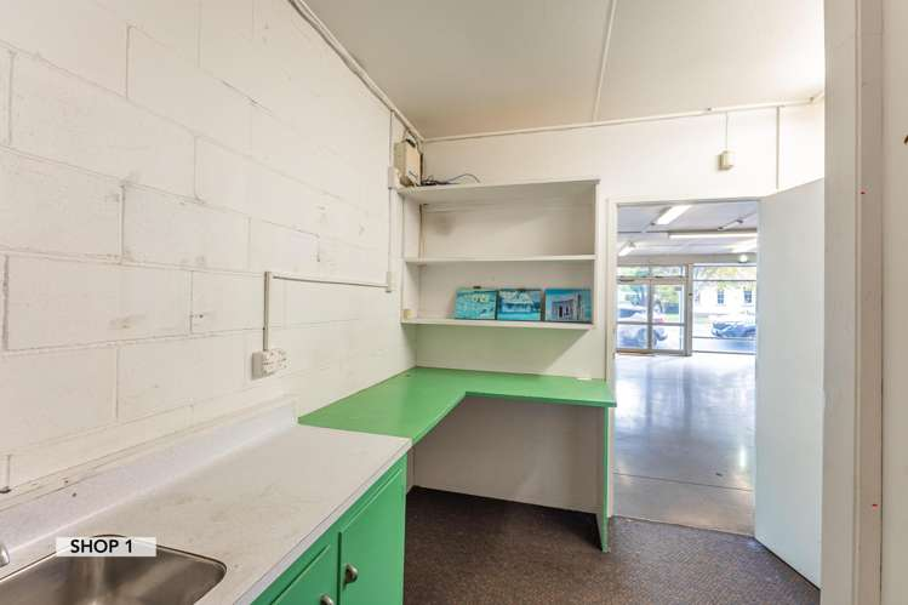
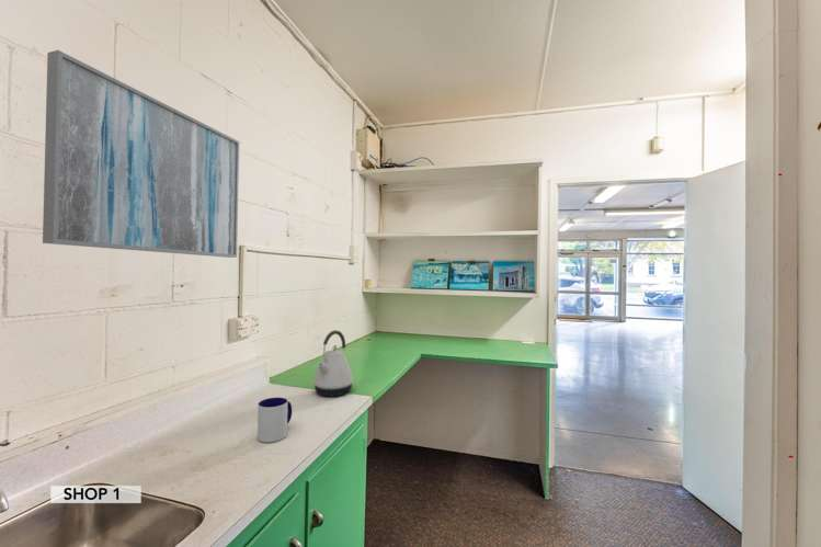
+ kettle (332, 361)
+ mug (276, 417)
+ wall art (164, 180)
